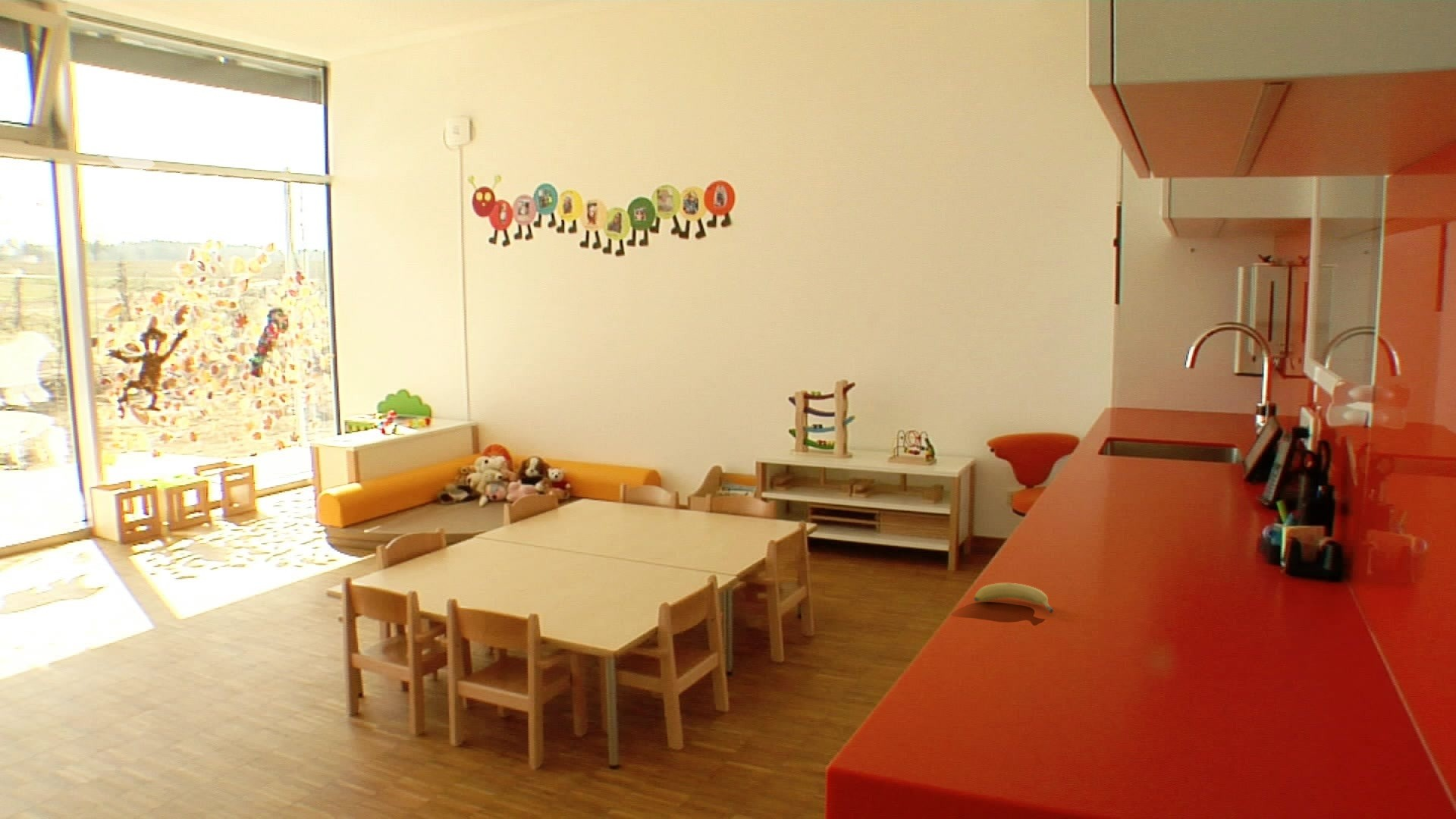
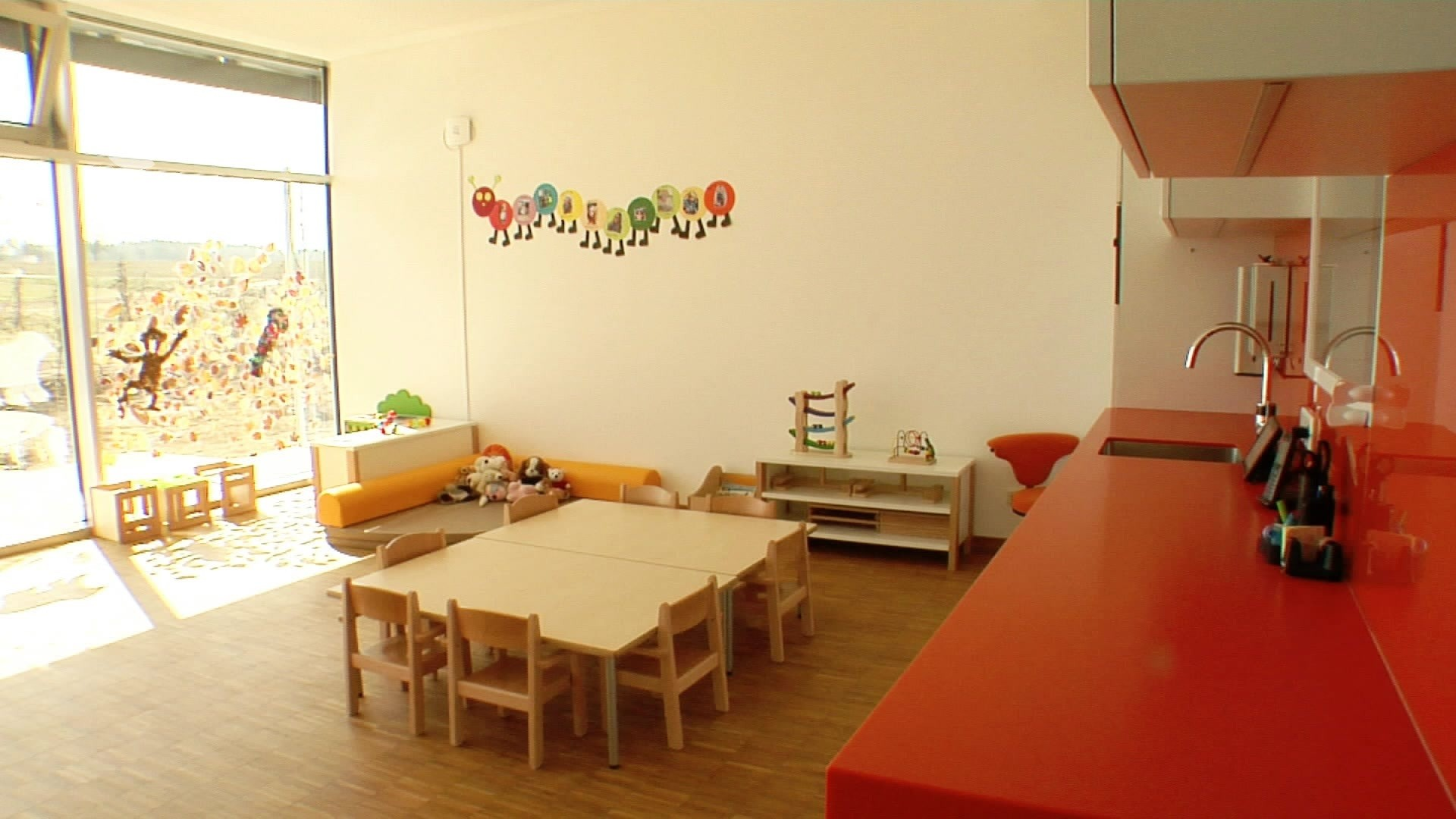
- fruit (1015, 595)
